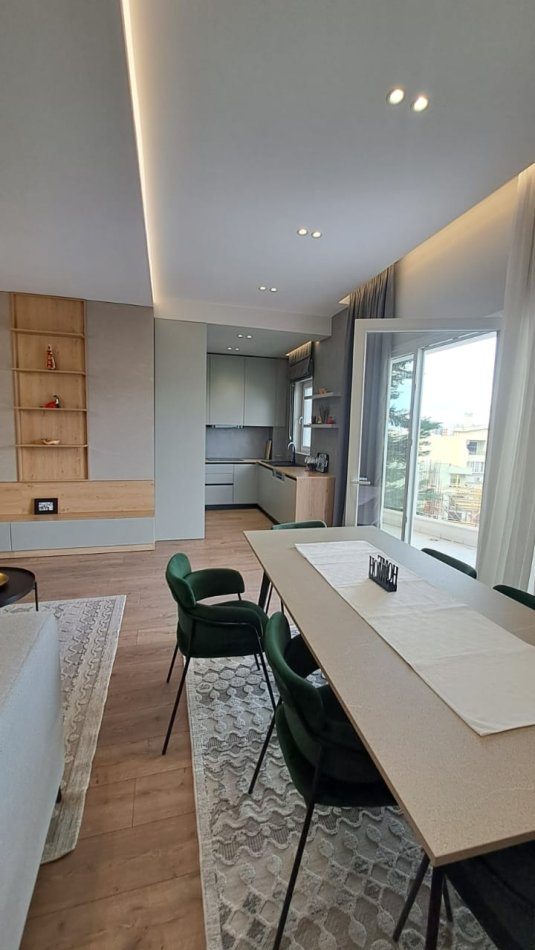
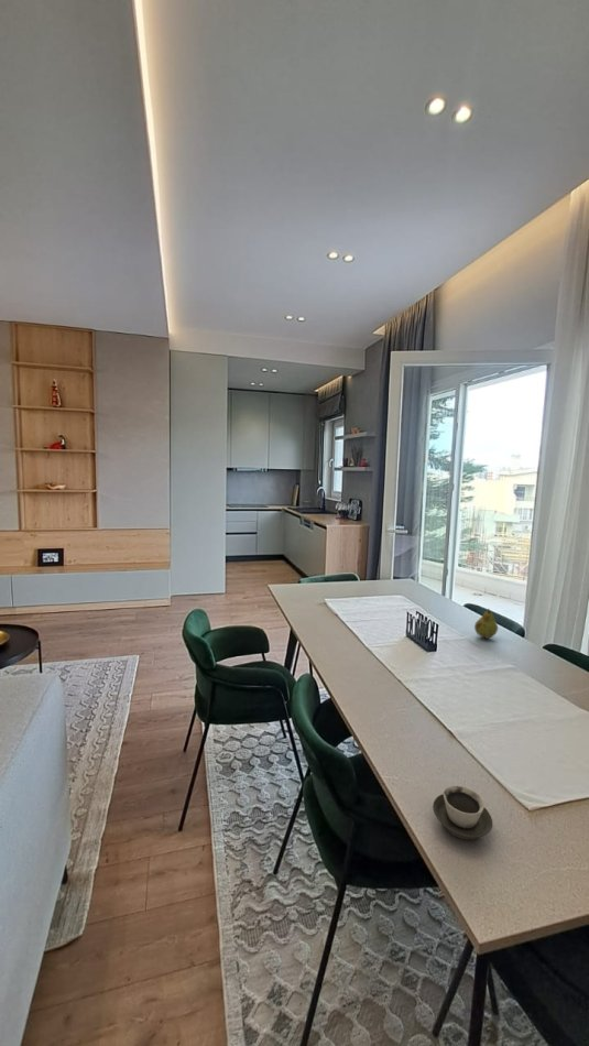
+ fruit (487, 622)
+ cup (461, 811)
